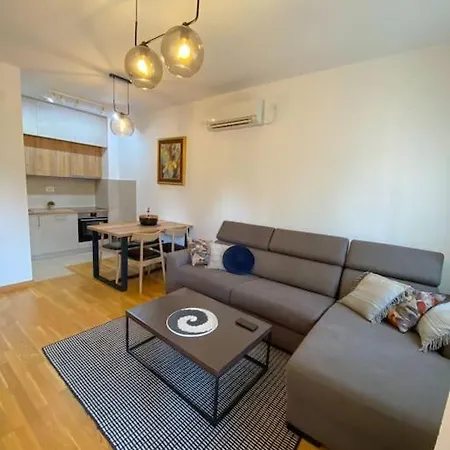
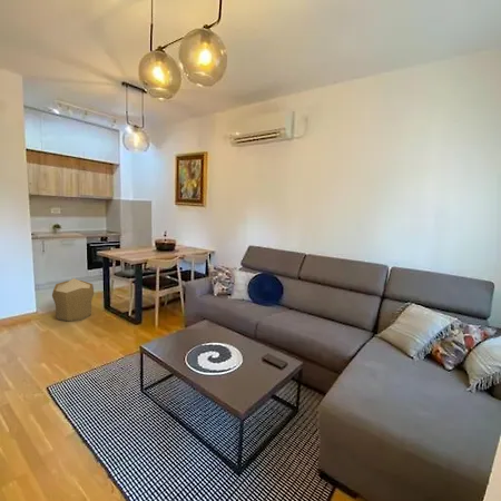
+ pouf (73, 297)
